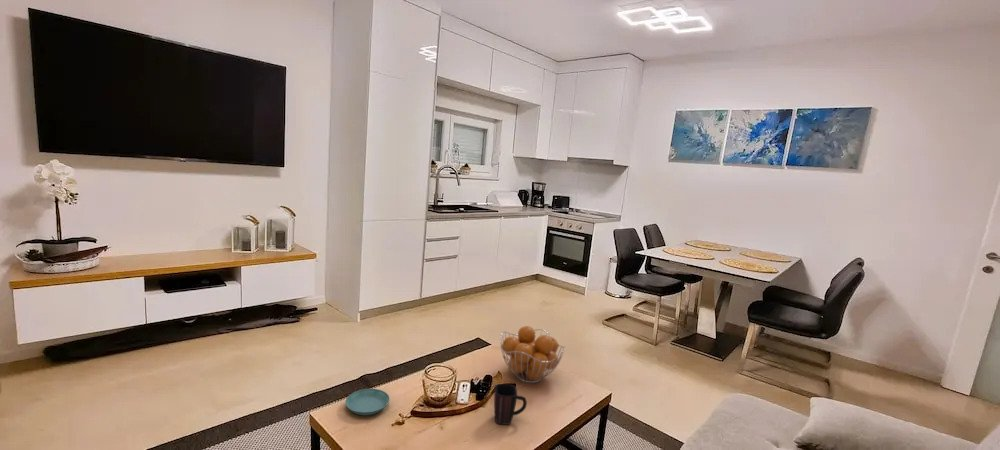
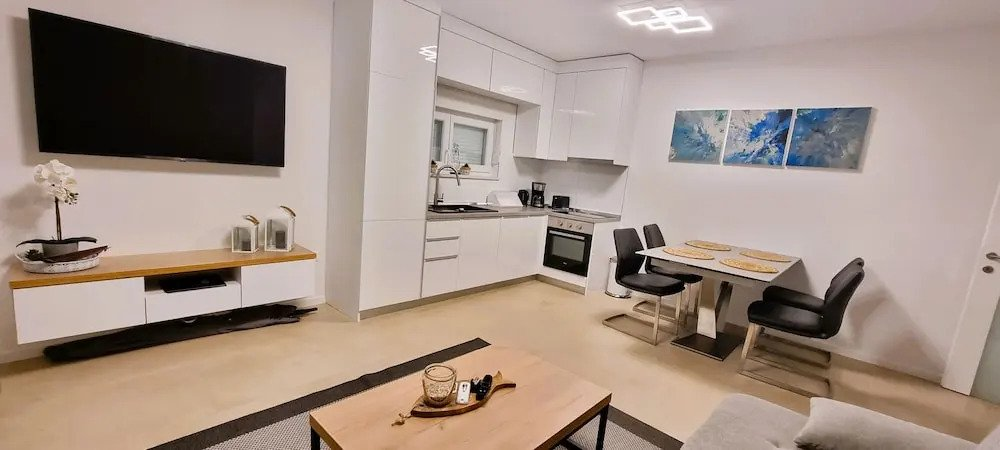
- fruit basket (531, 353)
- saucer (367, 403)
- mug (508, 404)
